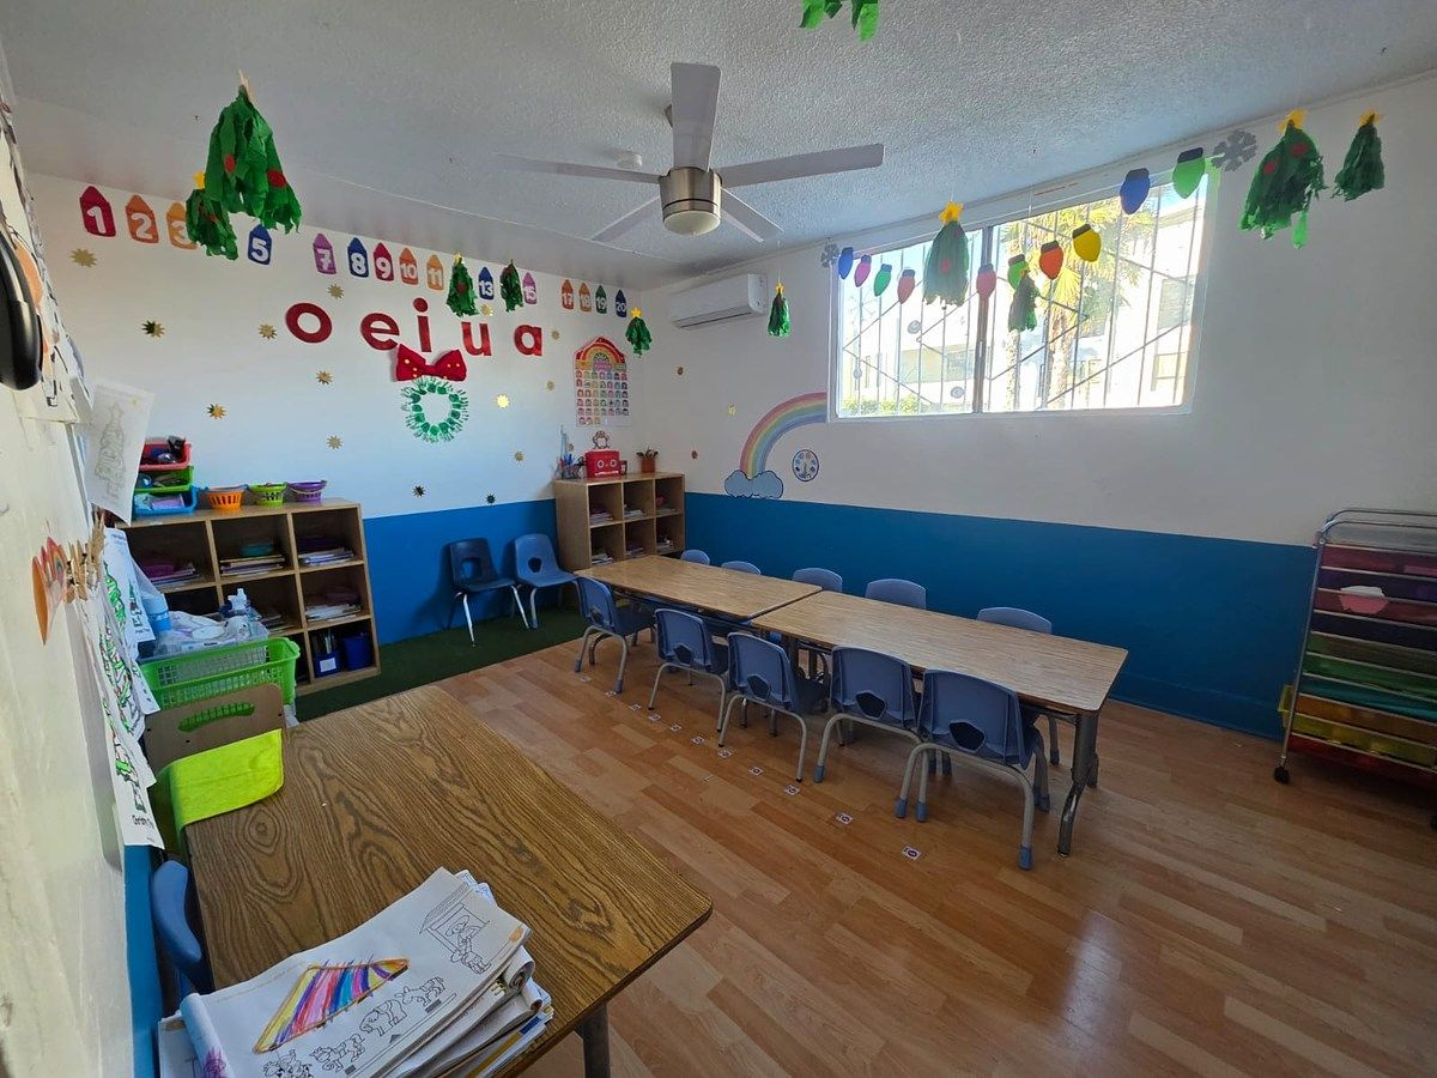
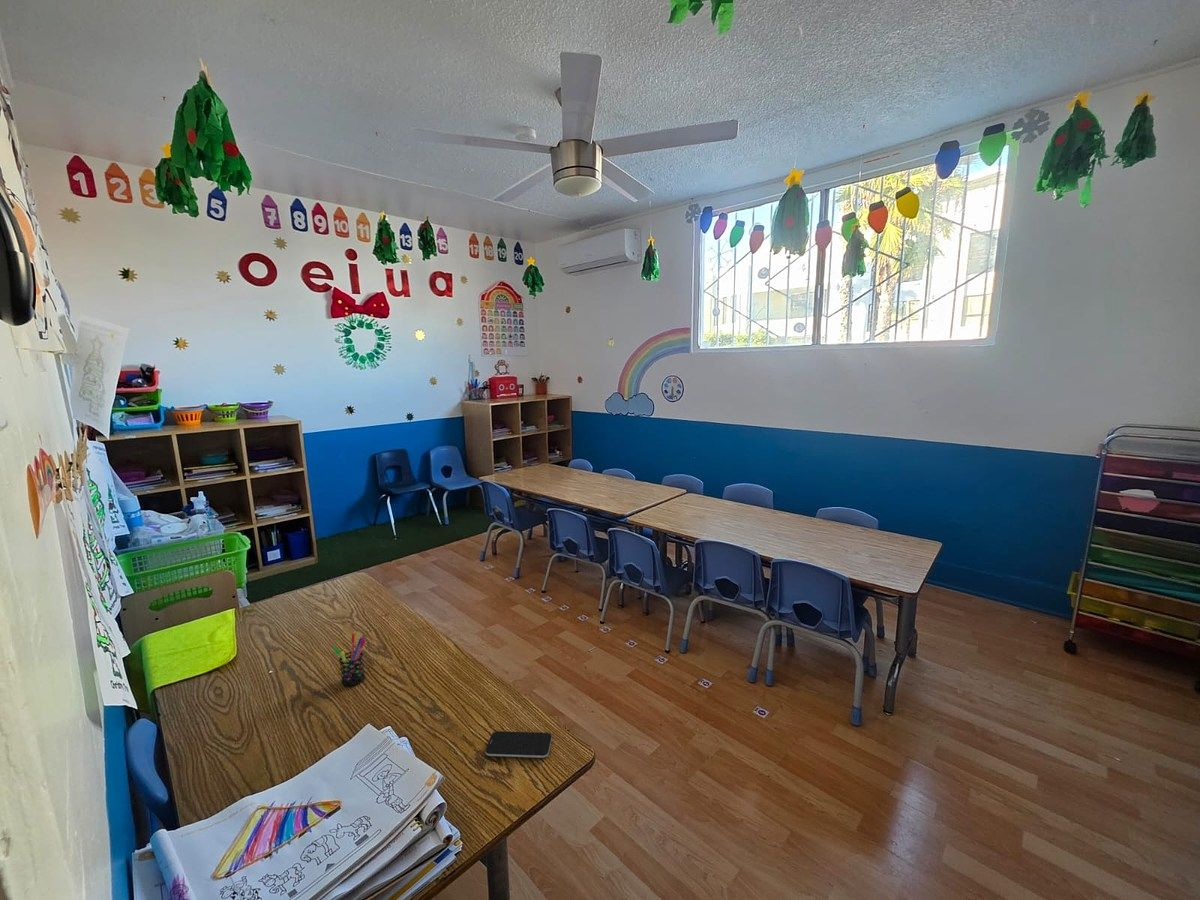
+ pen holder (350, 660)
+ smartphone (519, 744)
